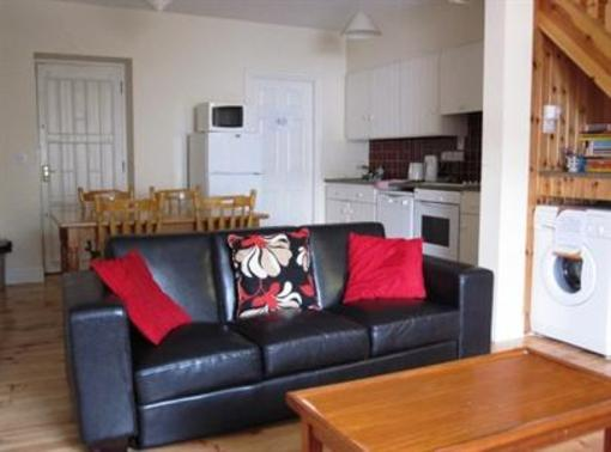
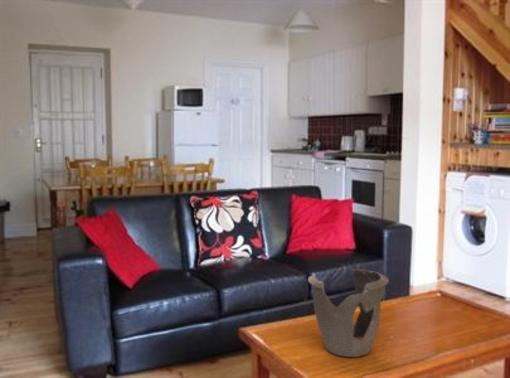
+ decorative bowl (350, 313)
